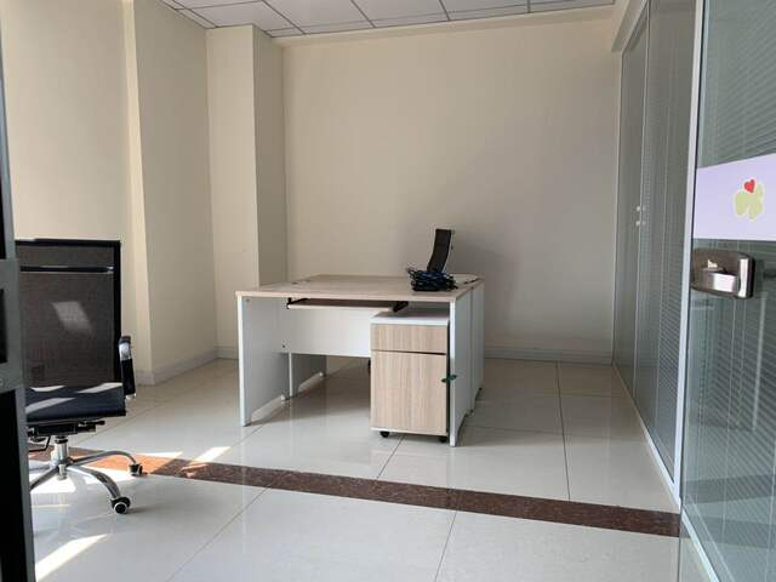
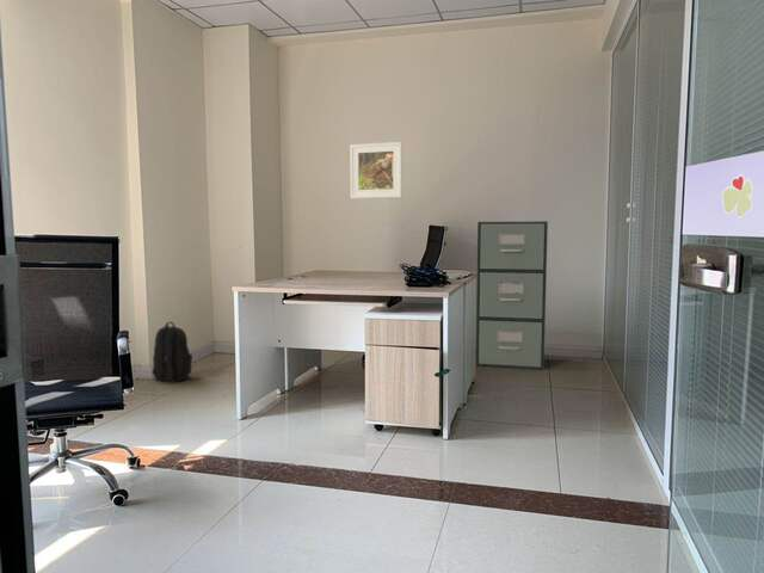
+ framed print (375, 171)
+ backpack (172, 350)
+ filing cabinet (511, 291)
